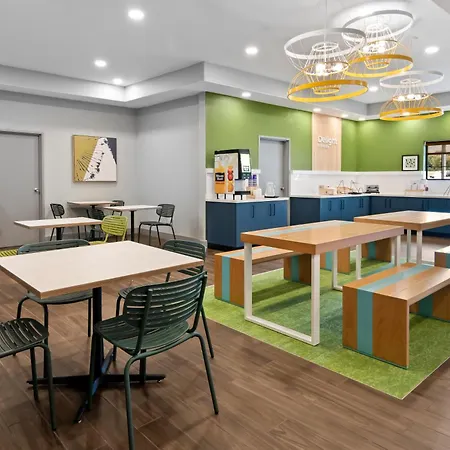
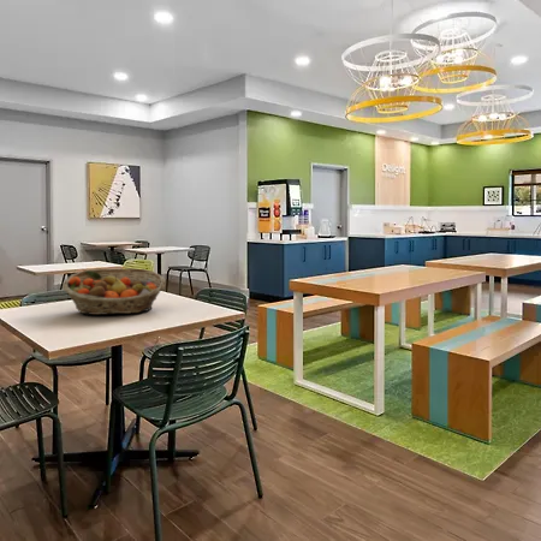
+ fruit basket (115, 290)
